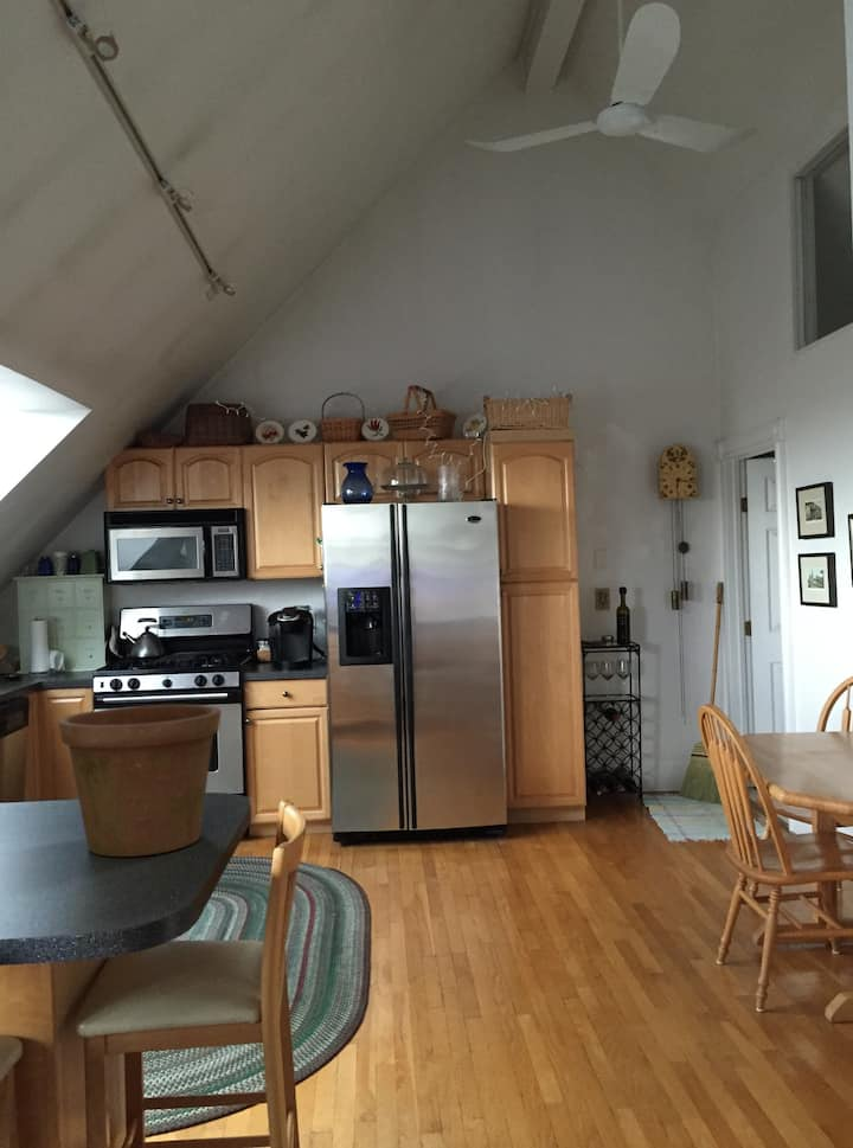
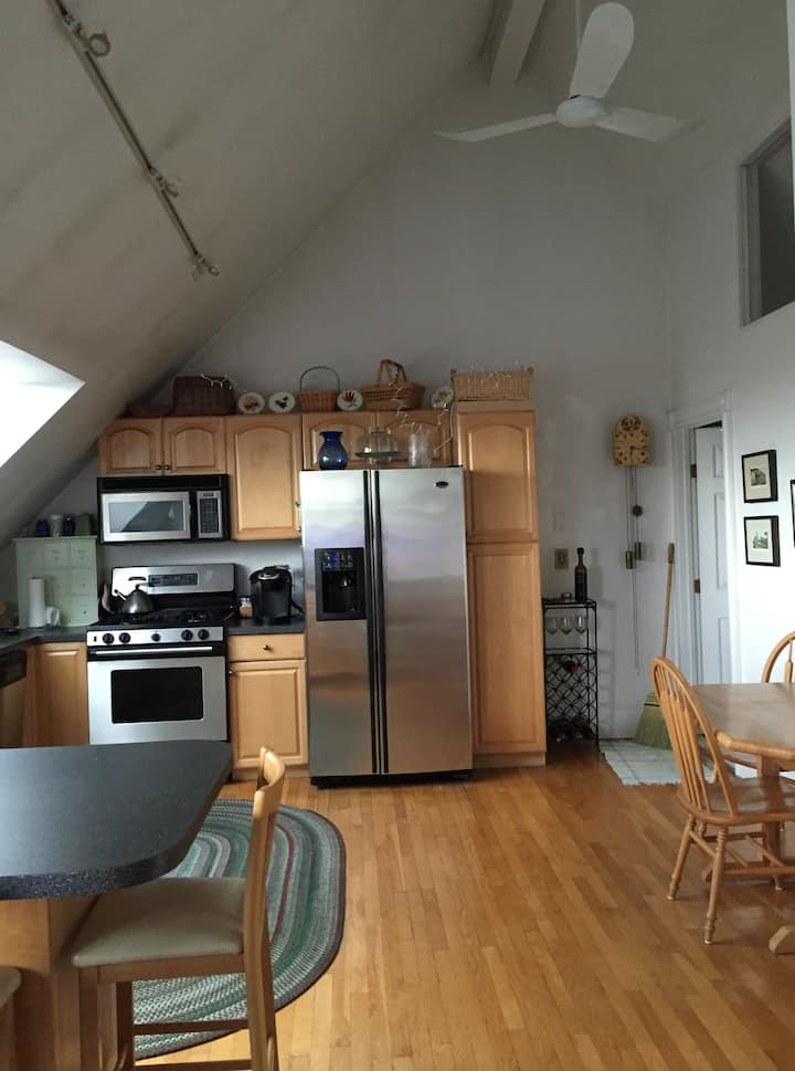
- flower pot (143, 777)
